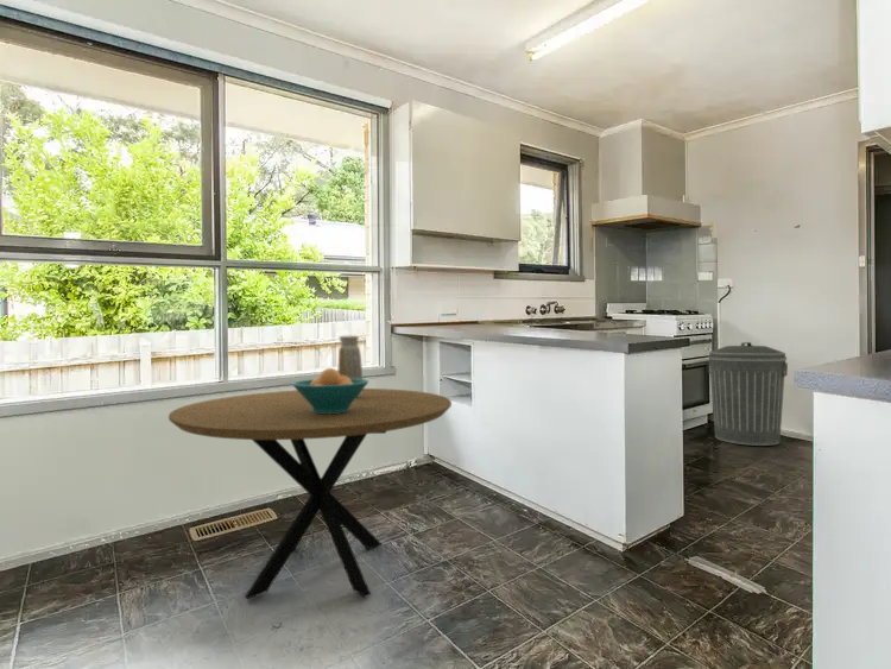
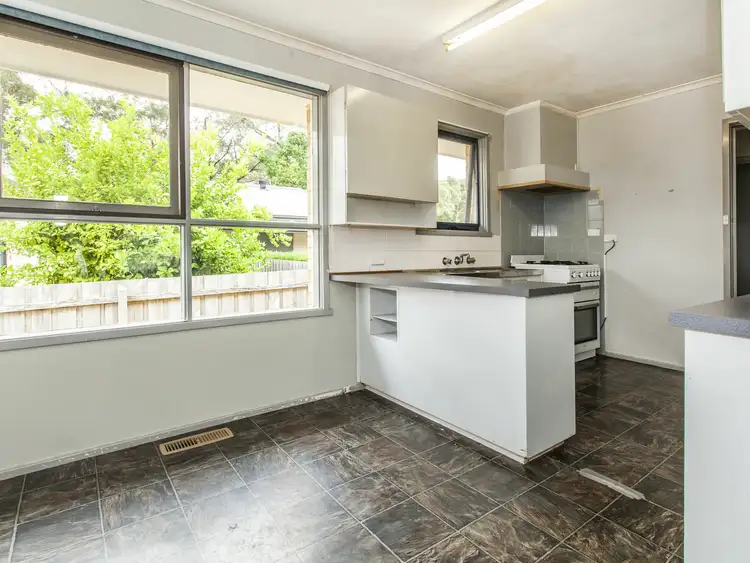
- vase (349, 365)
- trash can (746, 390)
- dining table (320, 486)
- fruit bowl (330, 389)
